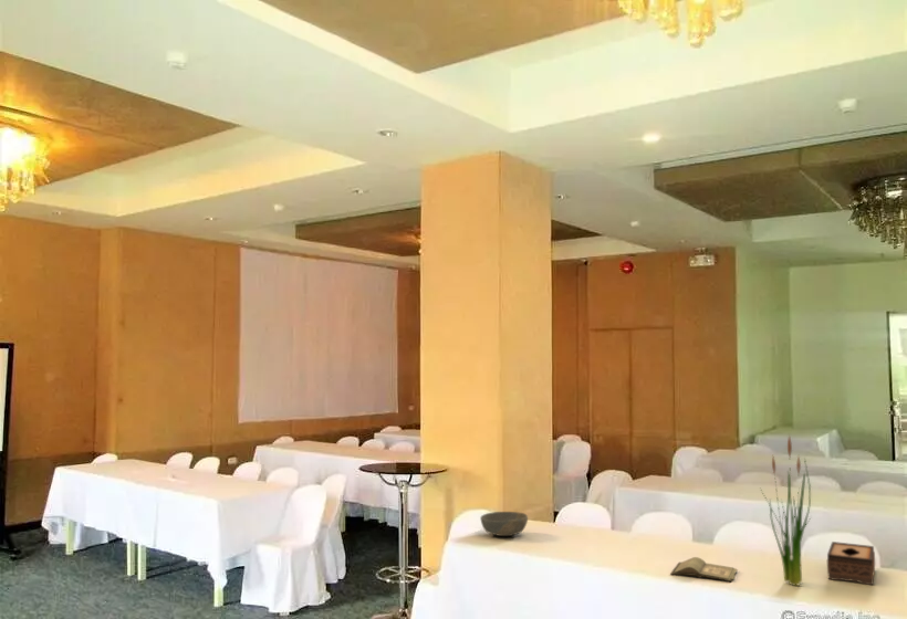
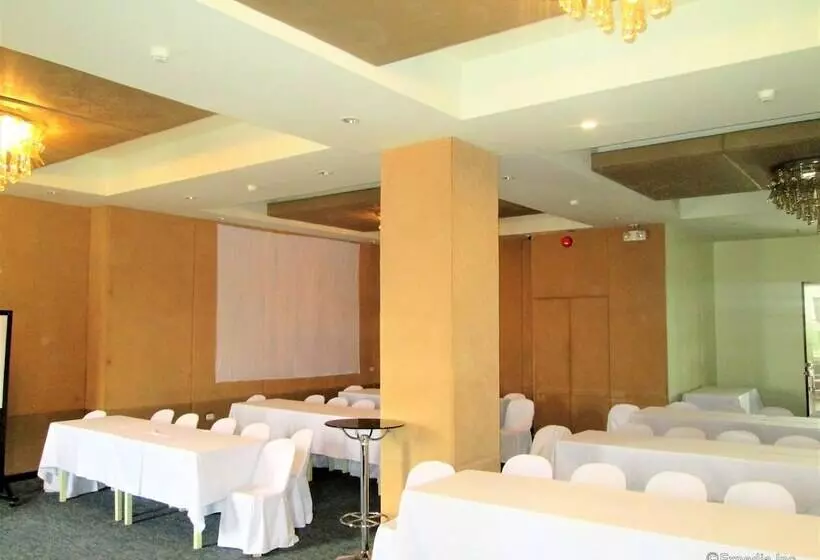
- plant (788, 506)
- bowl (503, 524)
- hardback book (705, 567)
- tissue box (851, 562)
